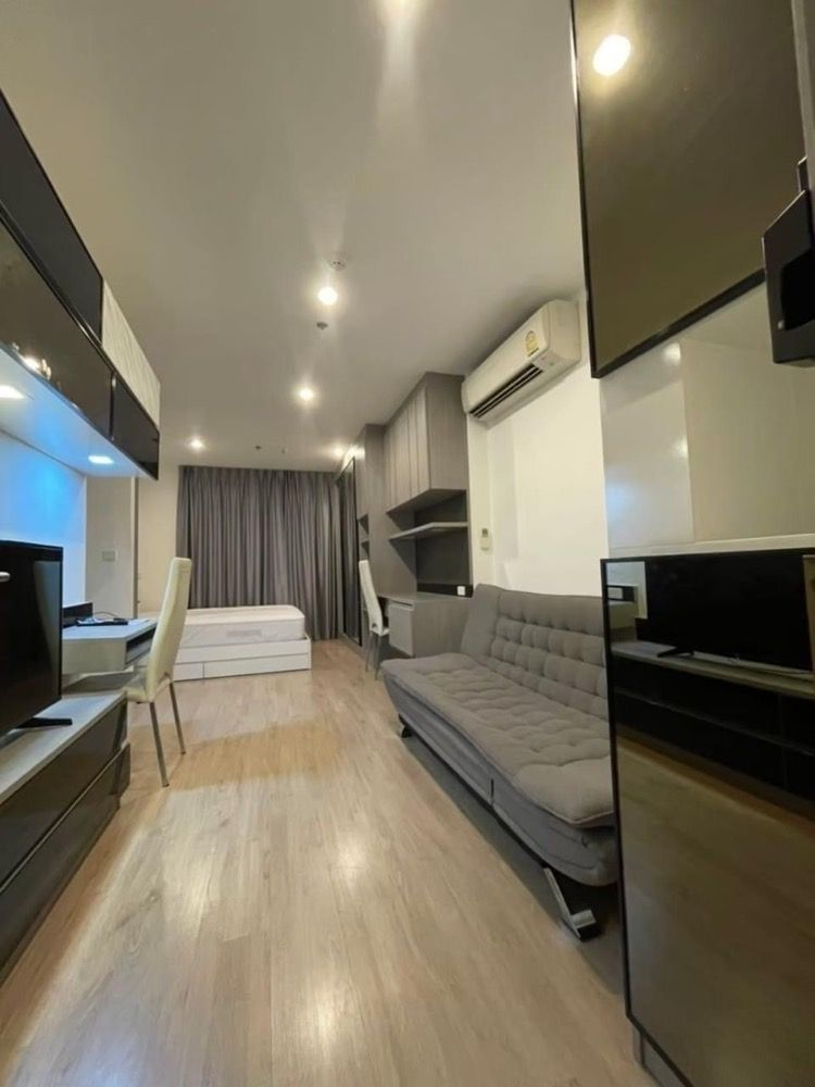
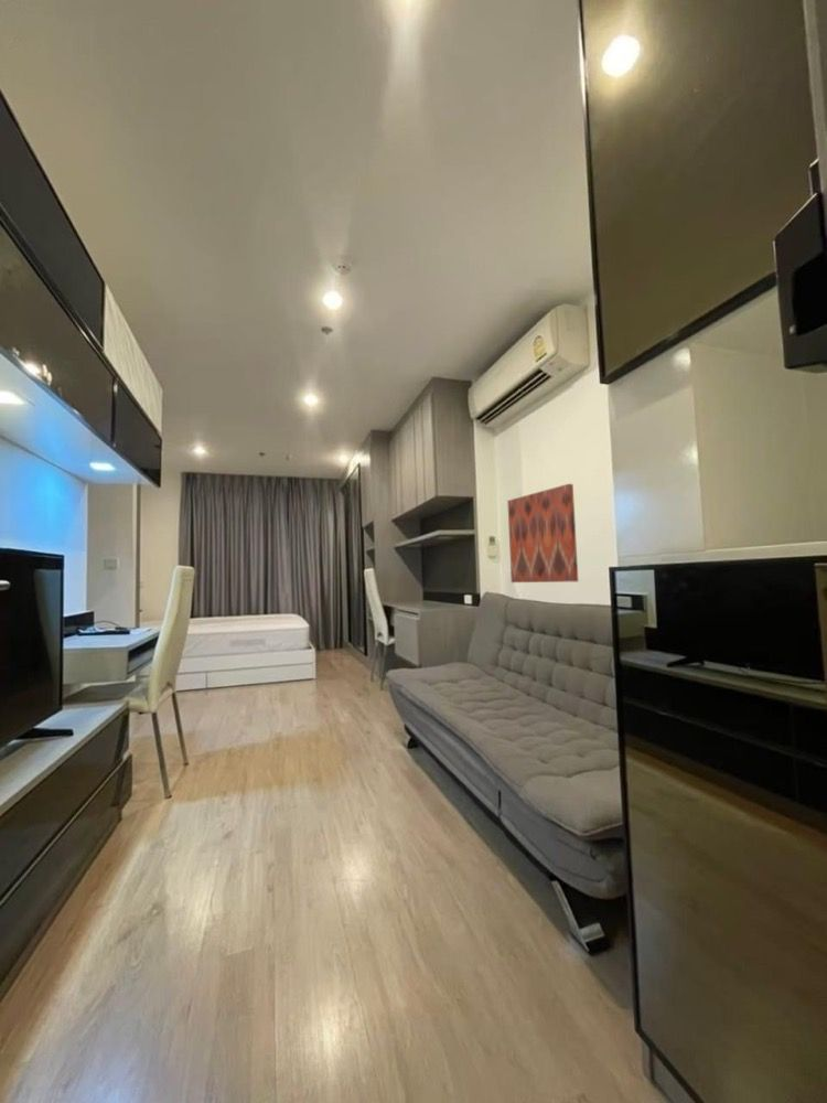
+ wall art (539, 537)
